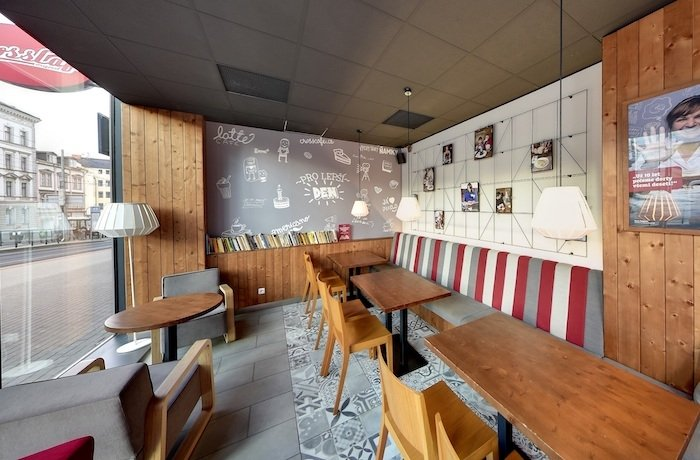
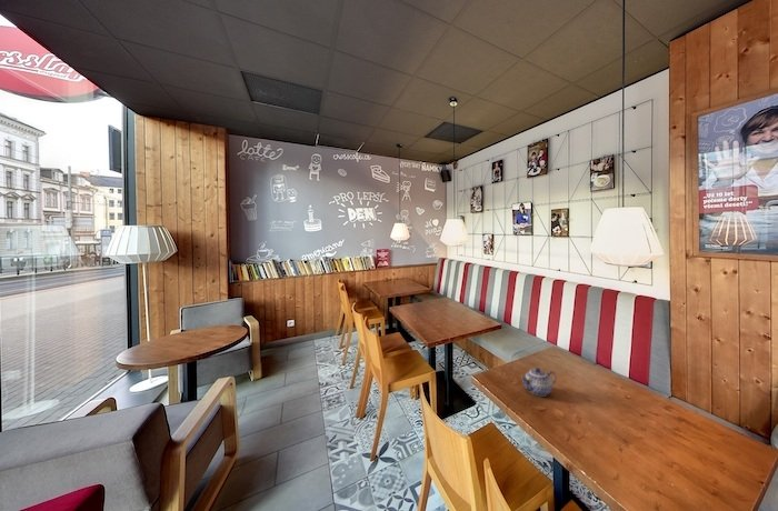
+ teapot (538, 380)
